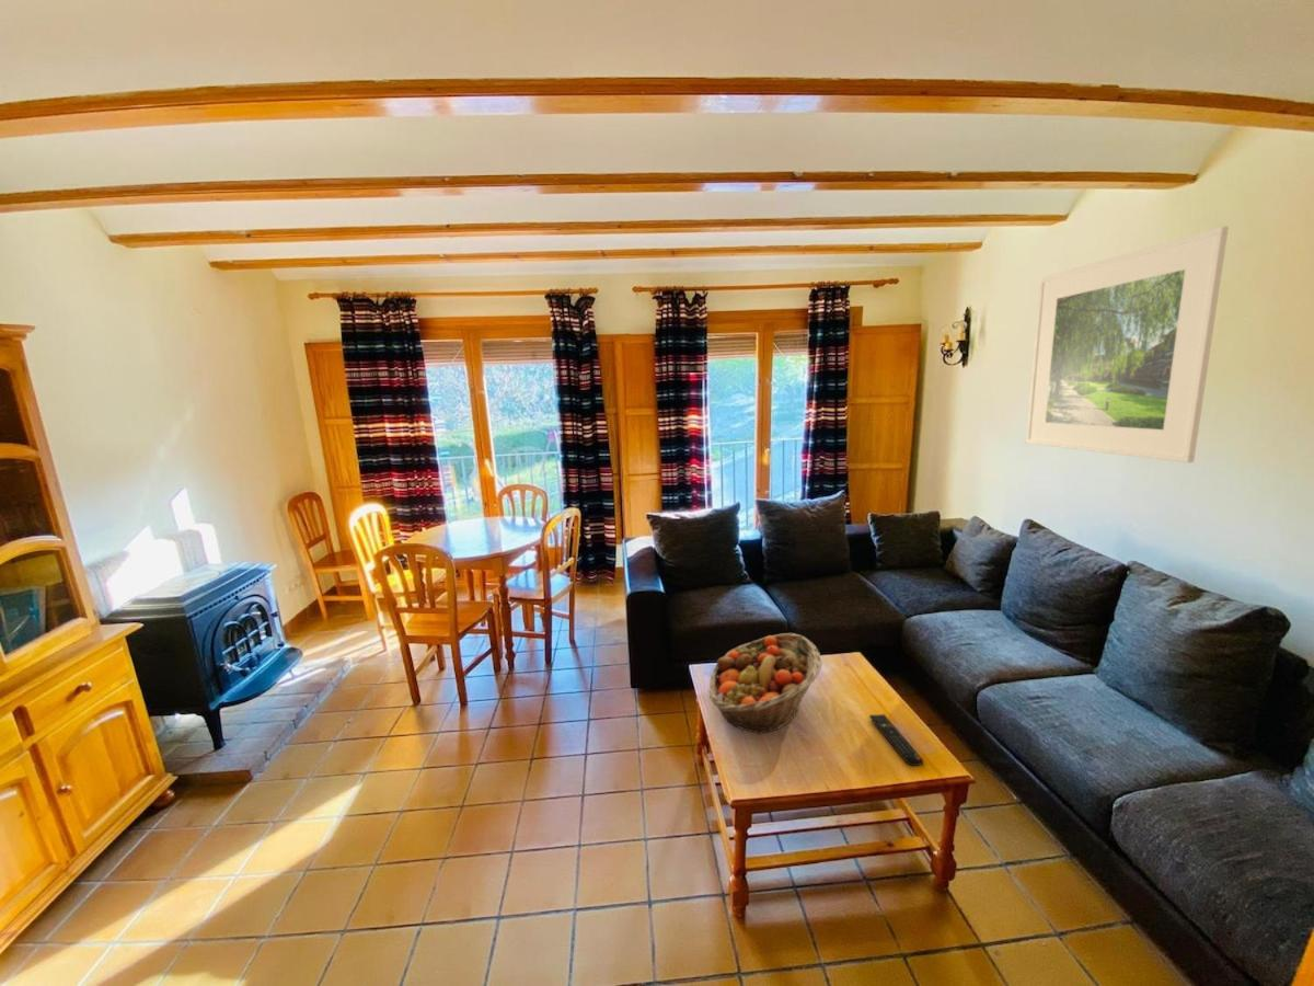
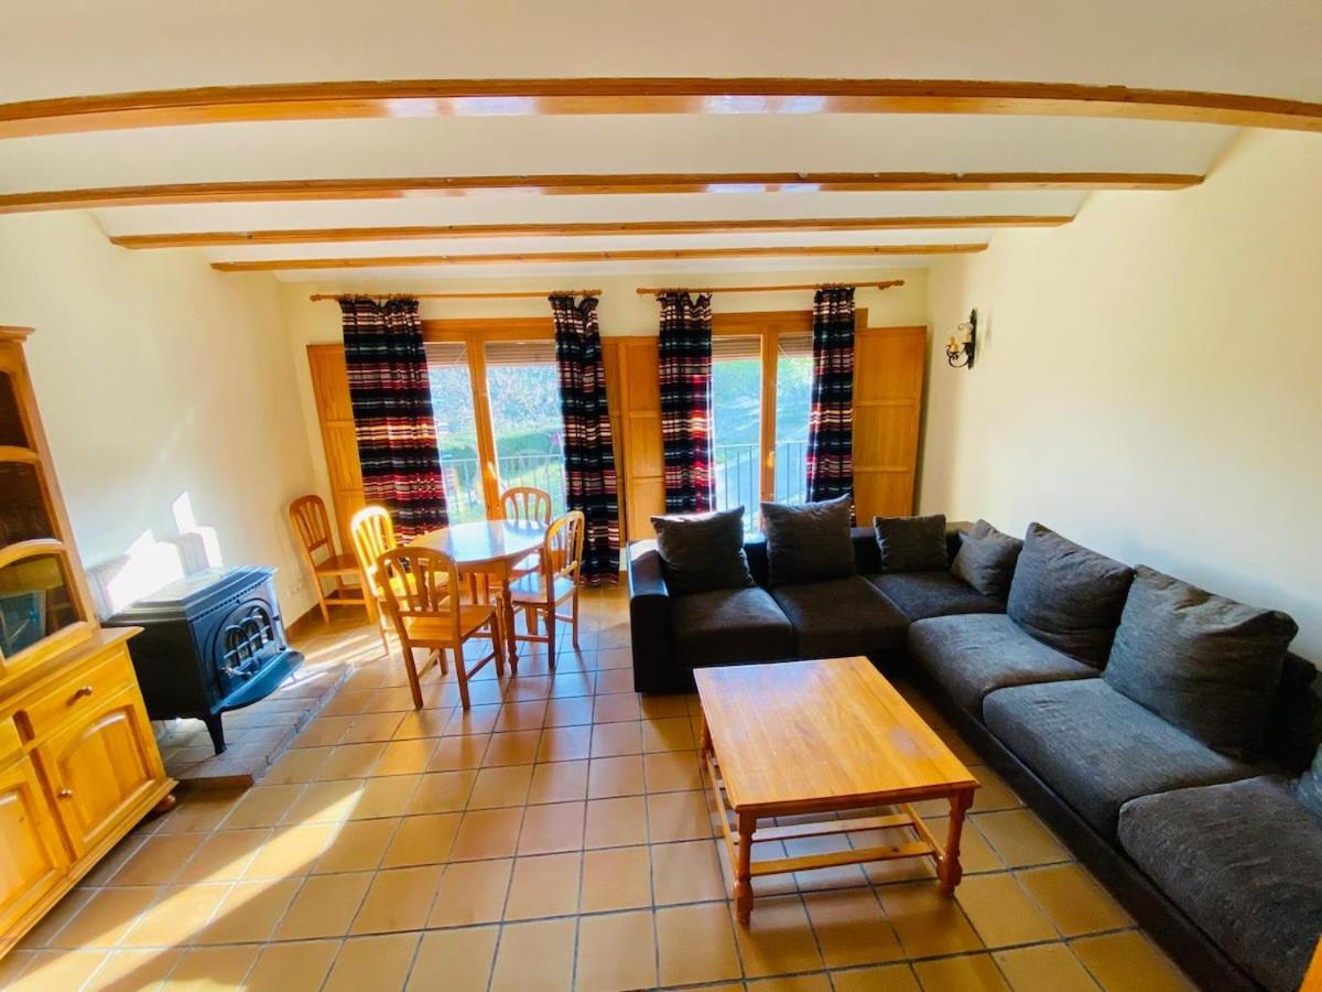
- fruit basket (763, 678)
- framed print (1105, 357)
- remote control (895, 738)
